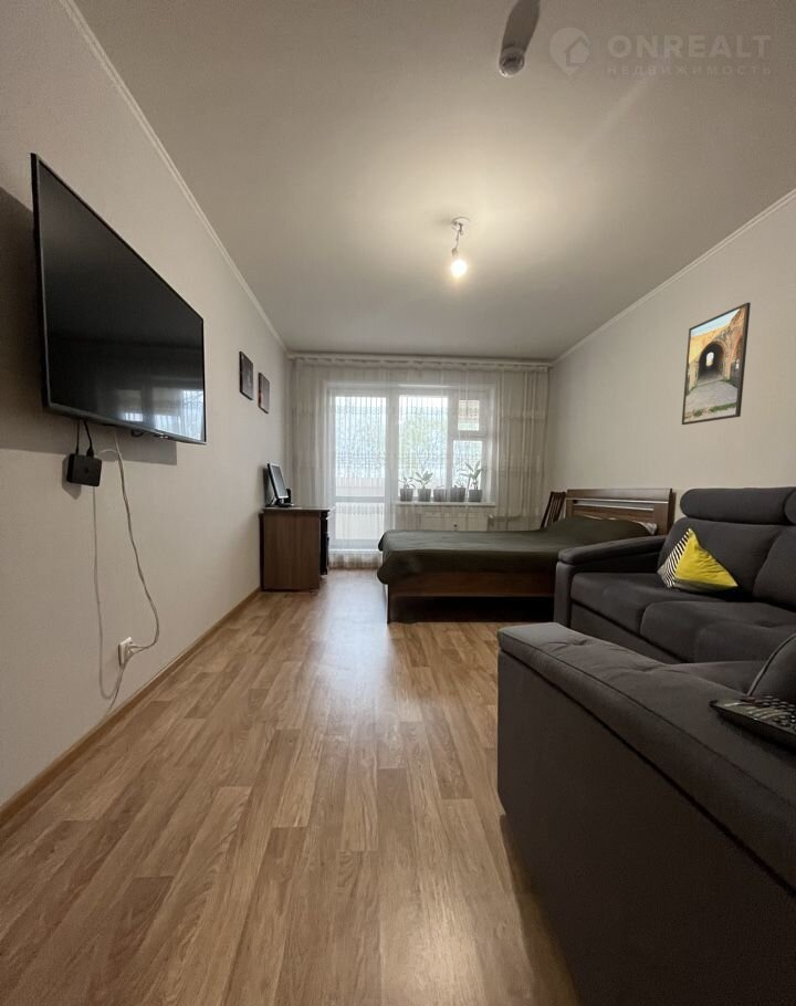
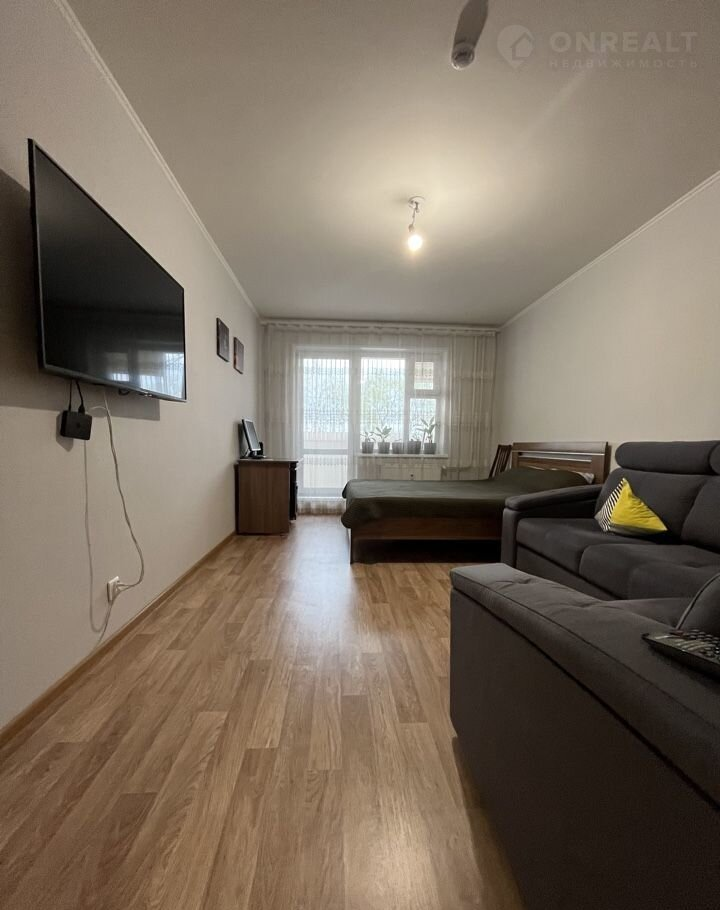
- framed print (712, 369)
